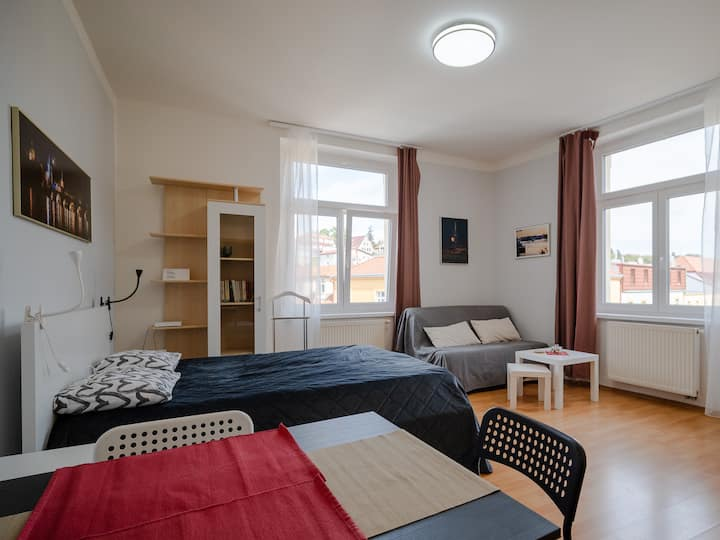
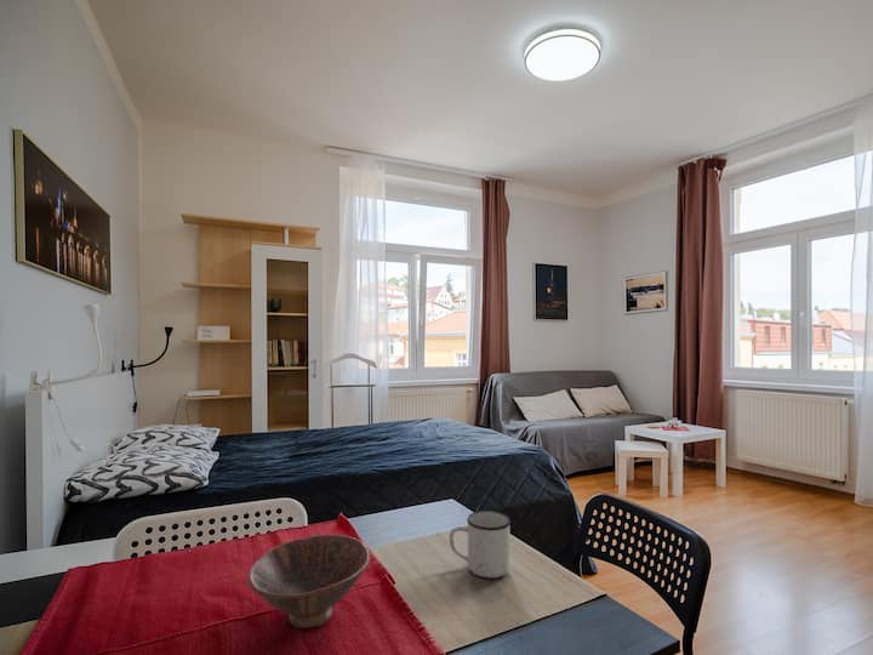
+ bowl (310, 587)
+ mug (479, 542)
